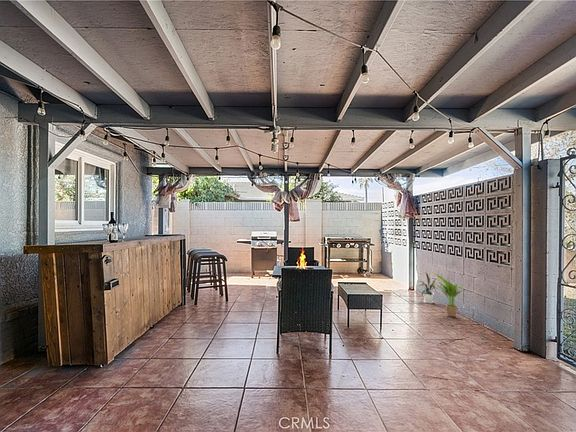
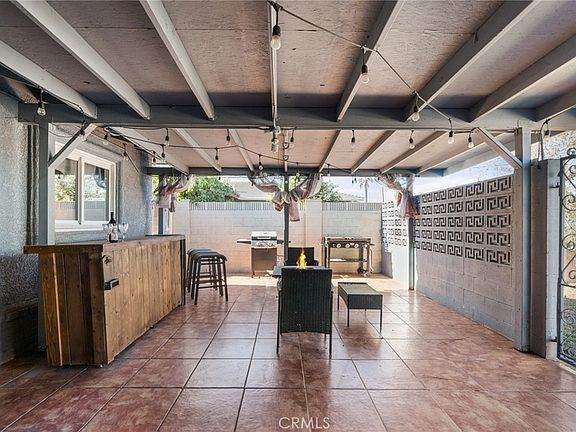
- house plant (427, 288)
- potted plant (448, 296)
